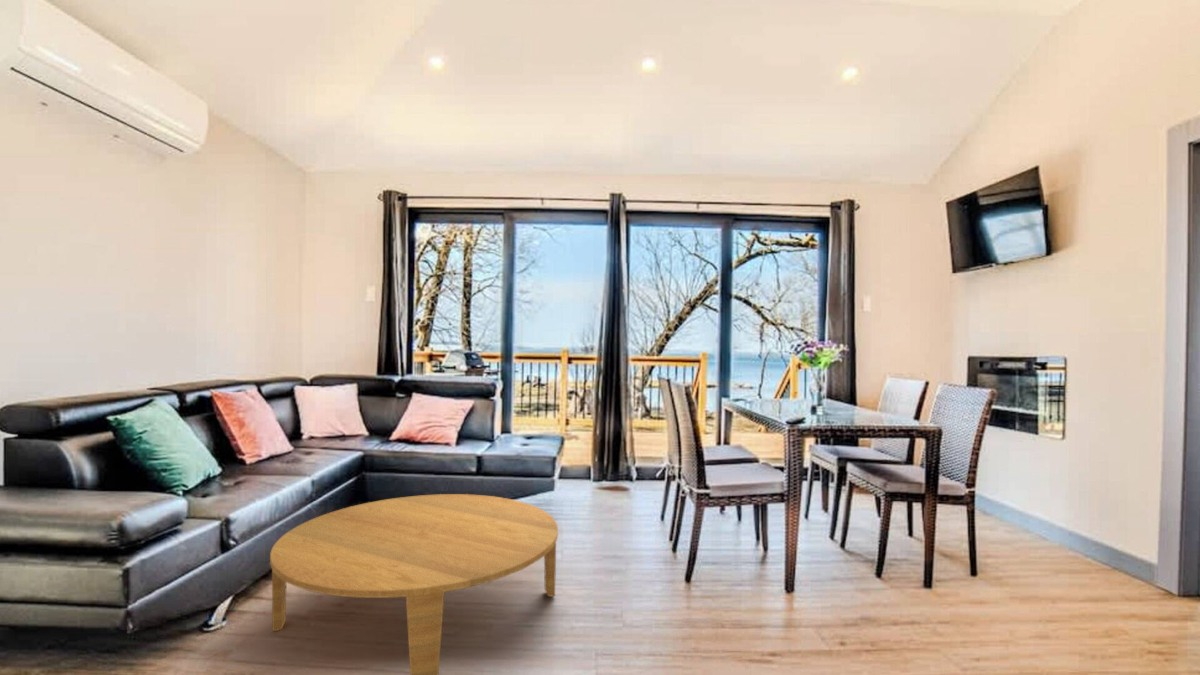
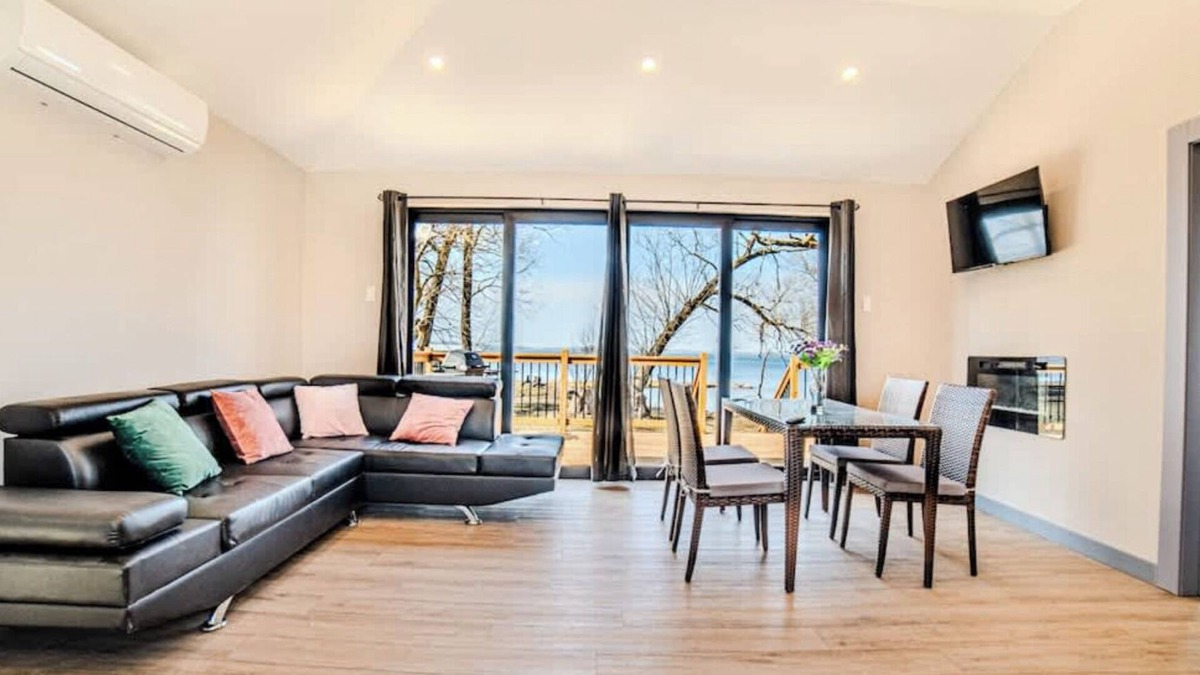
- coffee table (423, 570)
